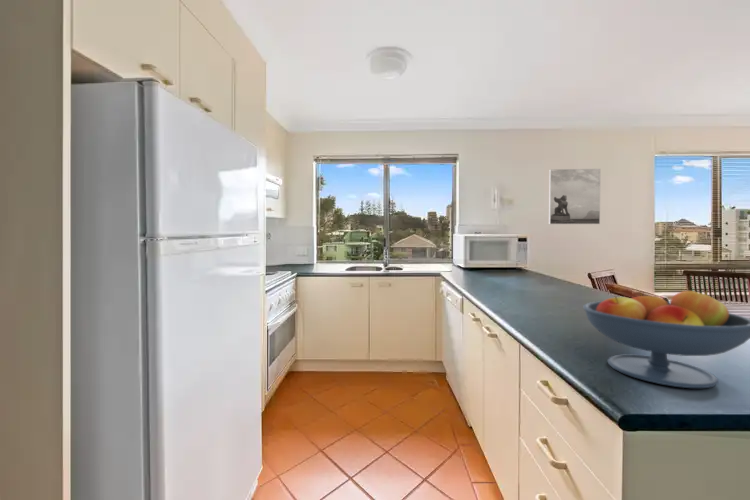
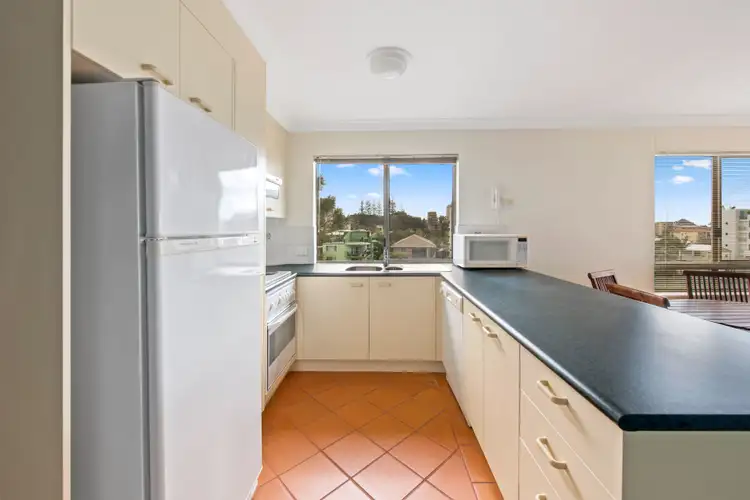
- fruit bowl (659, 331)
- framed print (574, 196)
